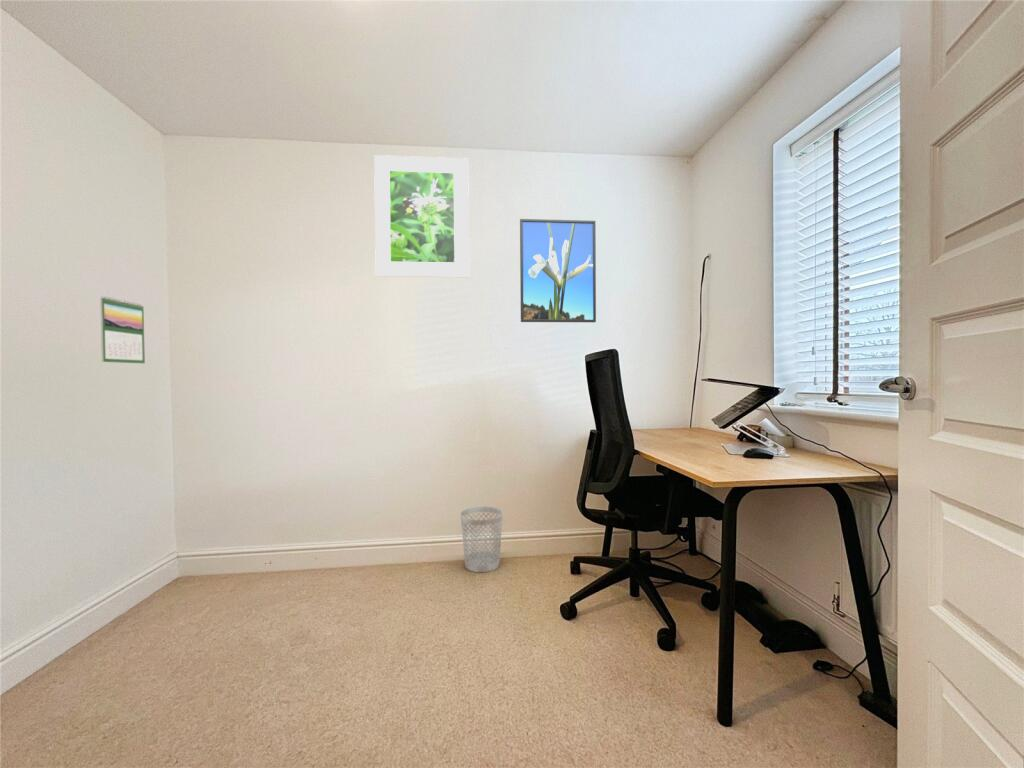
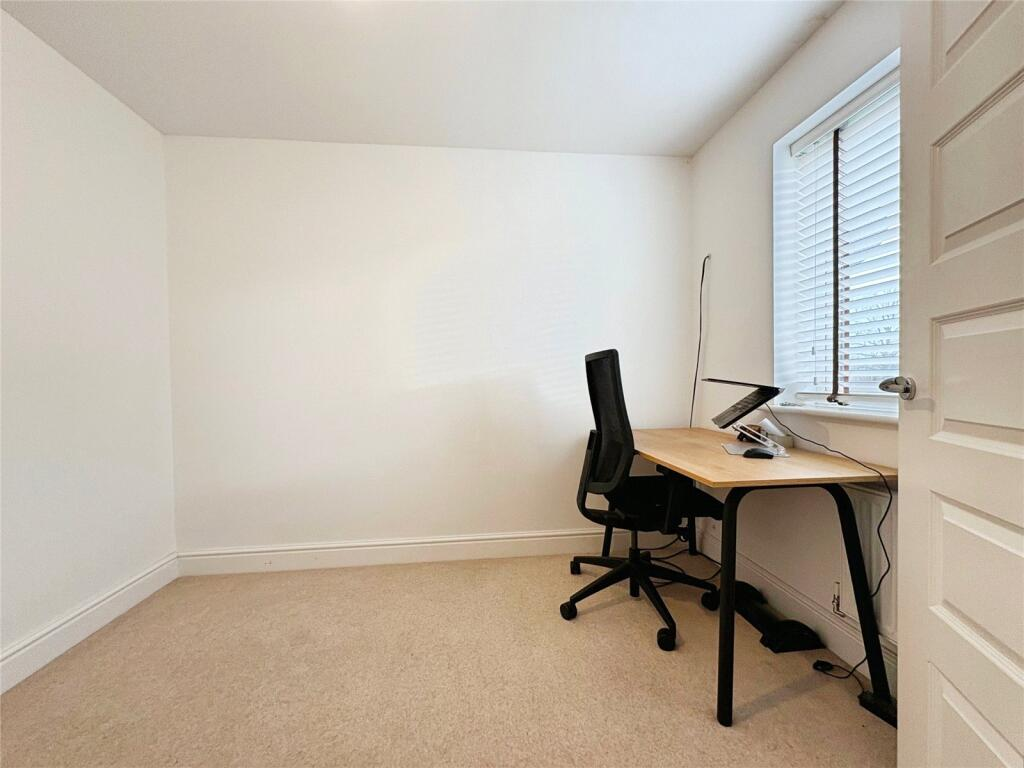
- wastebasket (481, 538)
- calendar (123, 331)
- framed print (422, 217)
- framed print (558, 271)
